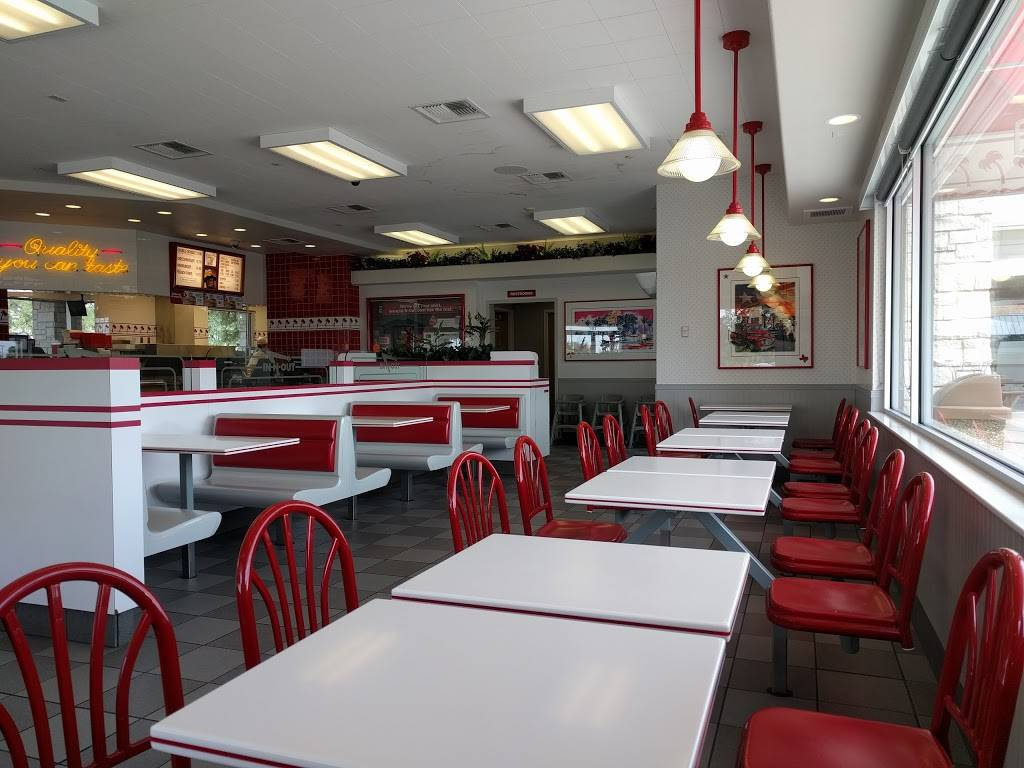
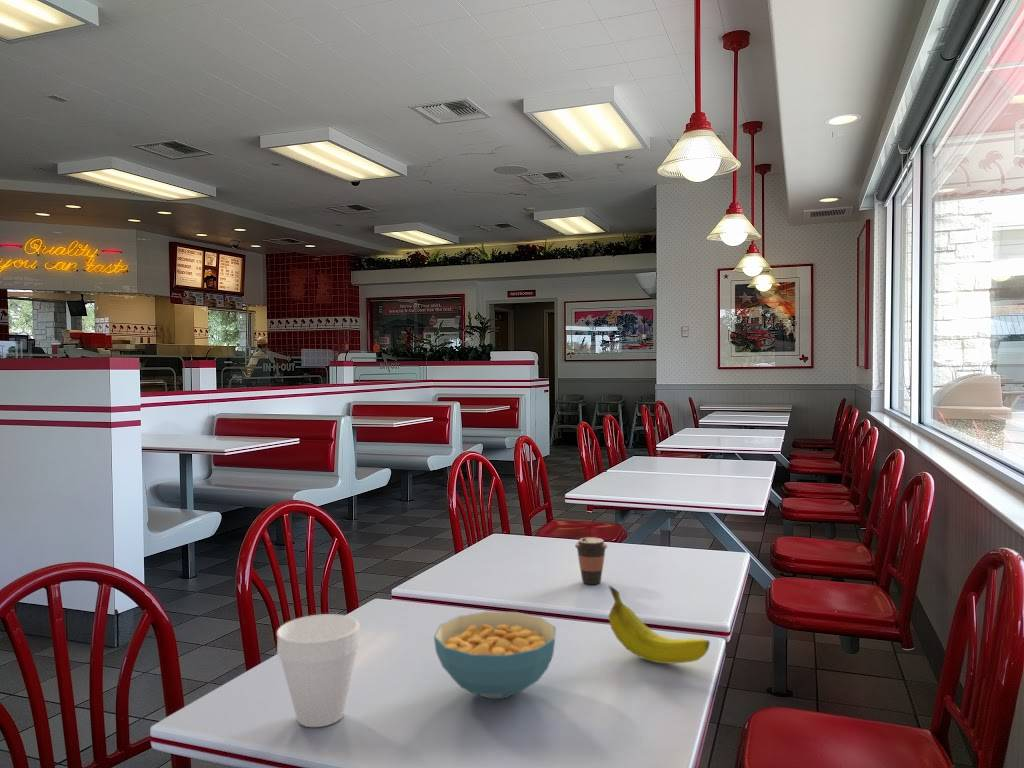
+ coffee cup (591, 560)
+ cereal bowl (496, 661)
+ fruit (654, 632)
+ cup (319, 671)
